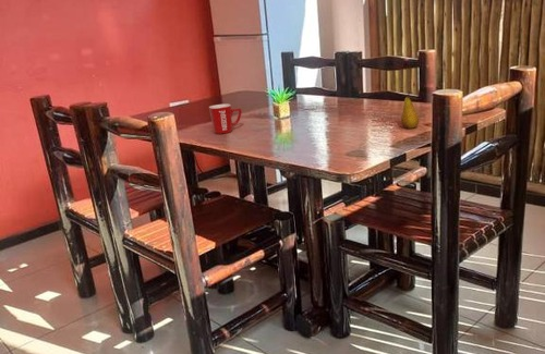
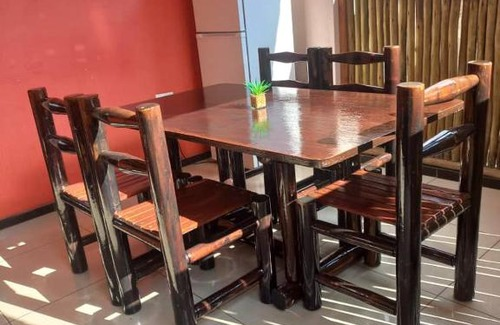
- fruit (410, 109)
- mug (226, 118)
